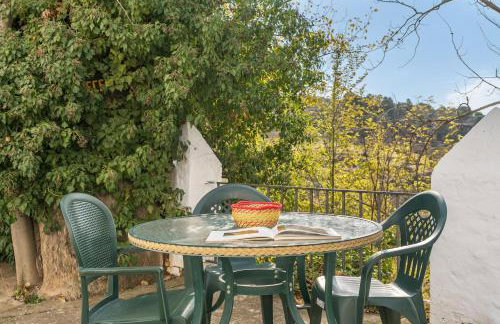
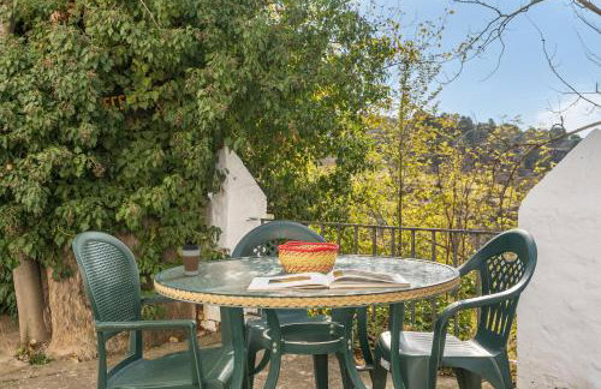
+ coffee cup (191, 259)
